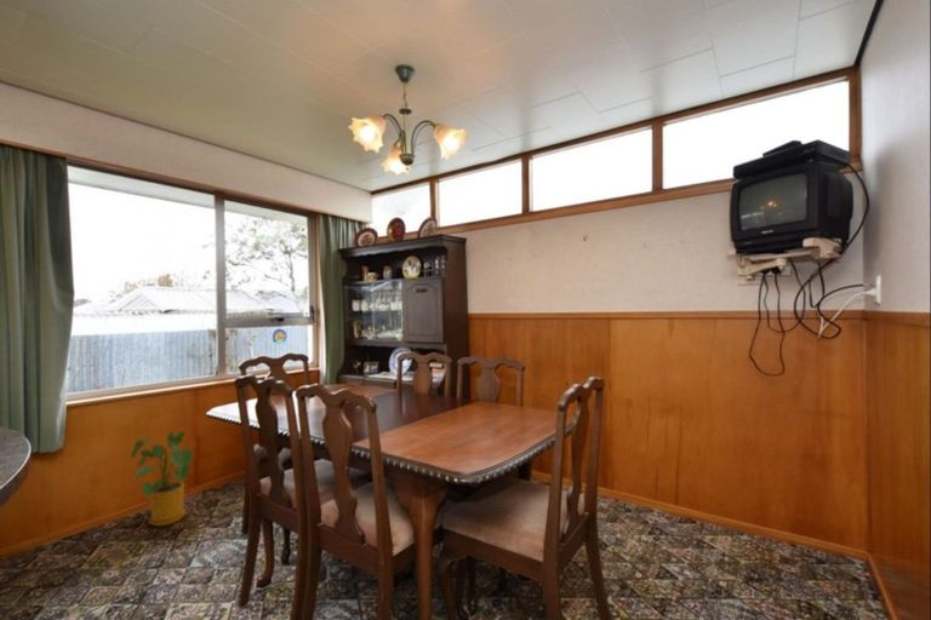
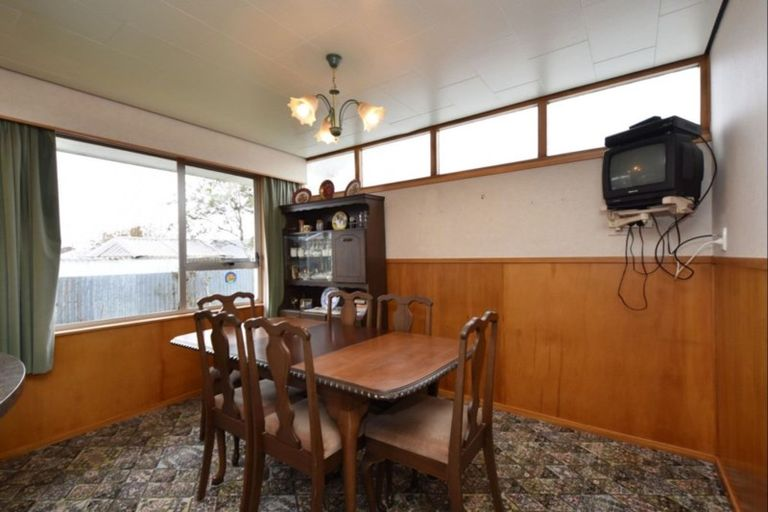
- house plant (162, 480)
